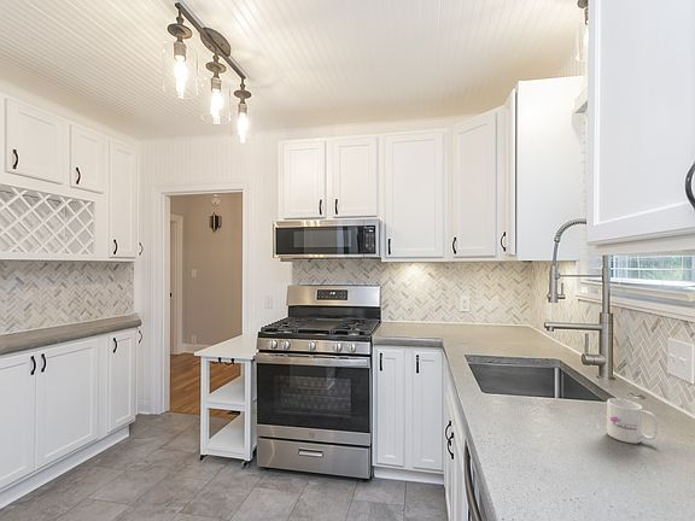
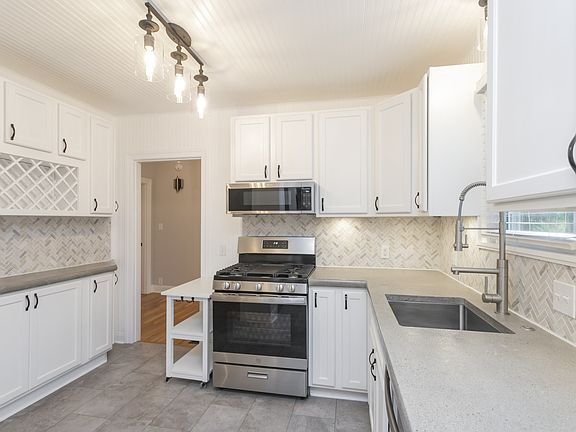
- mug (631, 421)
